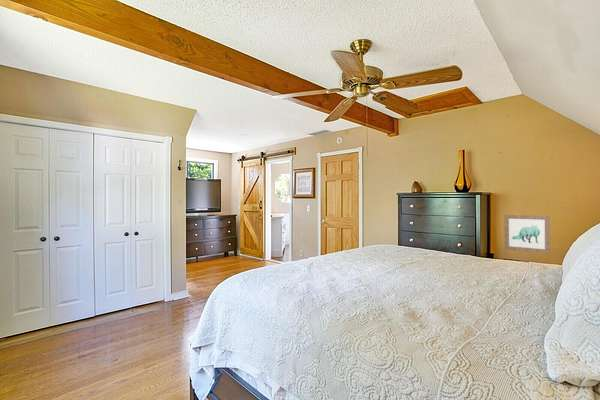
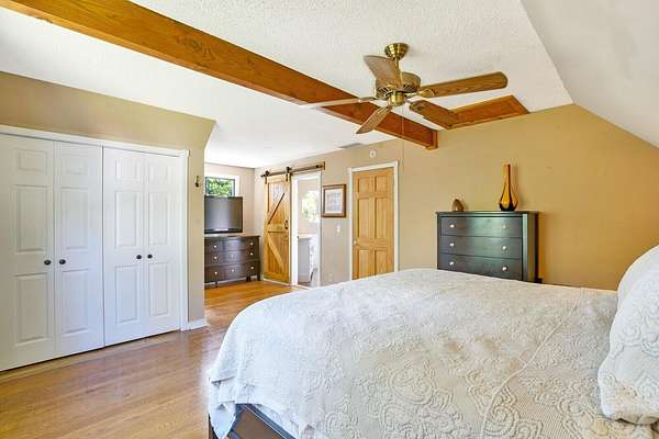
- wall art (526, 233)
